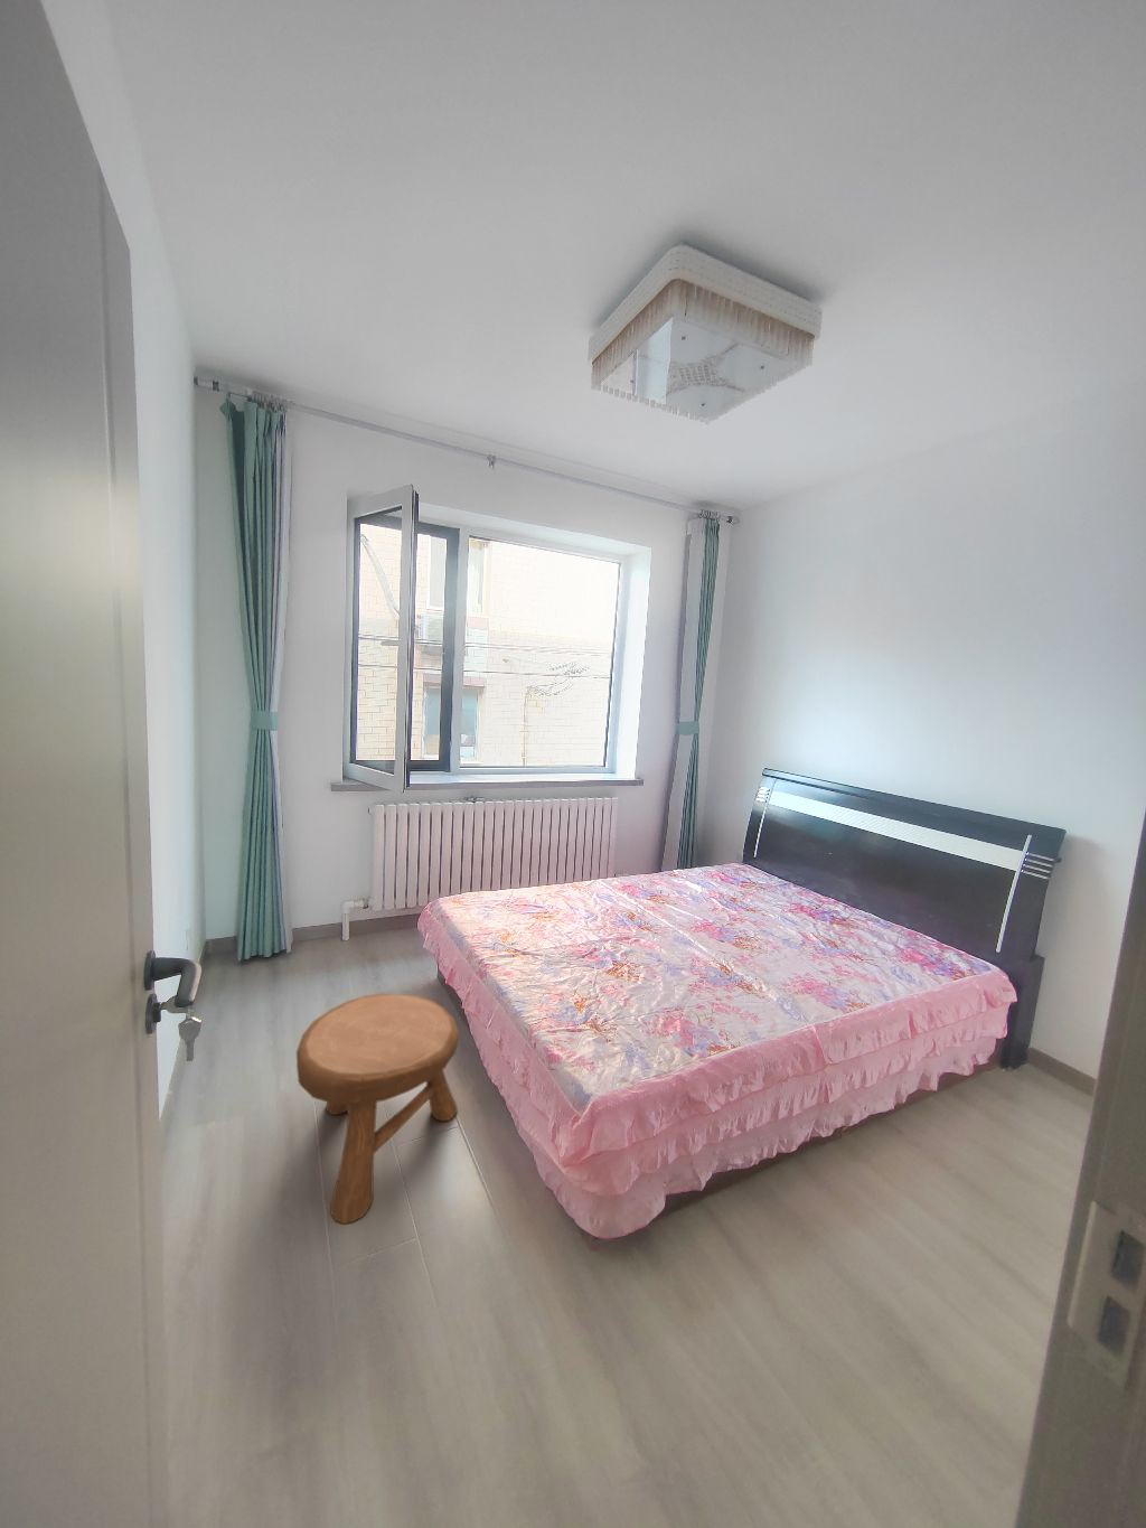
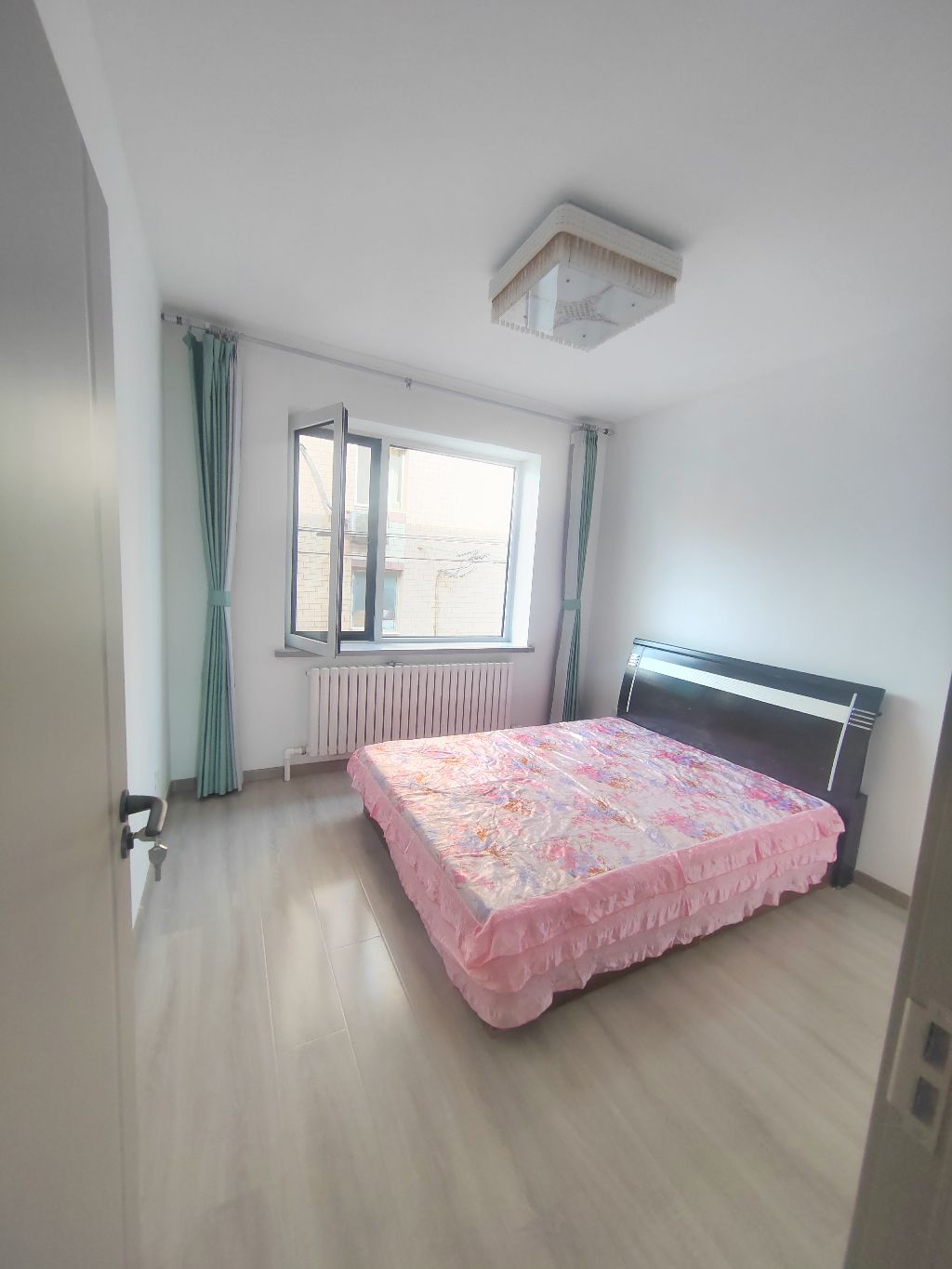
- stool (376, 1092)
